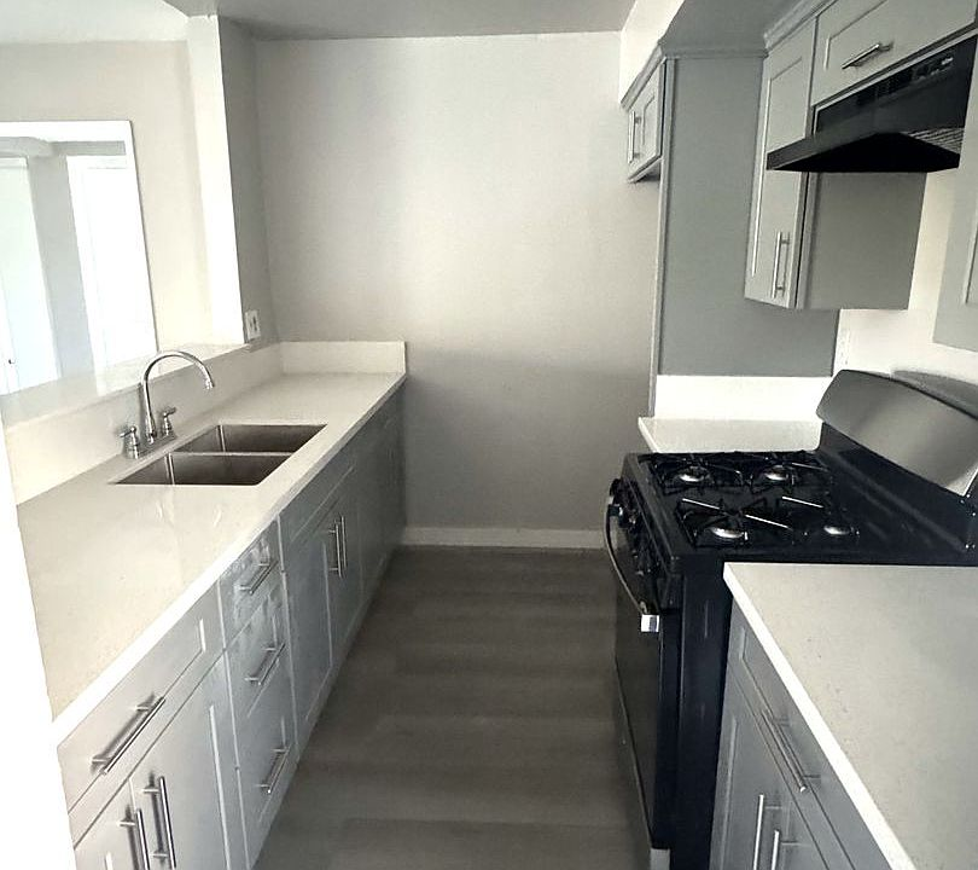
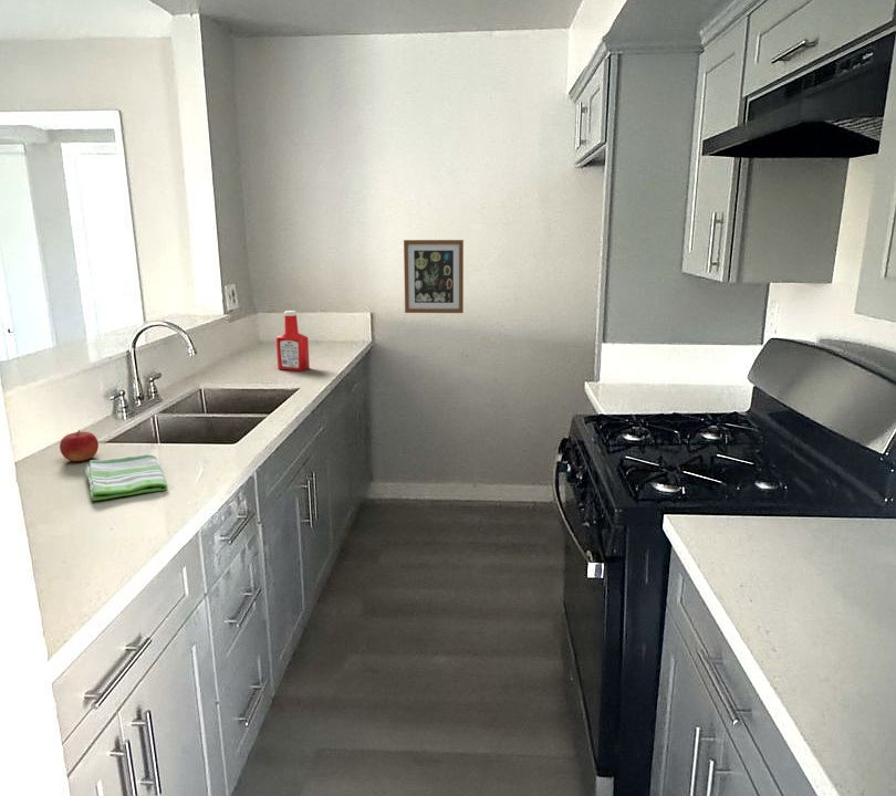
+ soap bottle (292, 339)
+ fruit (79, 444)
+ wall art (434, 276)
+ dish towel (125, 474)
